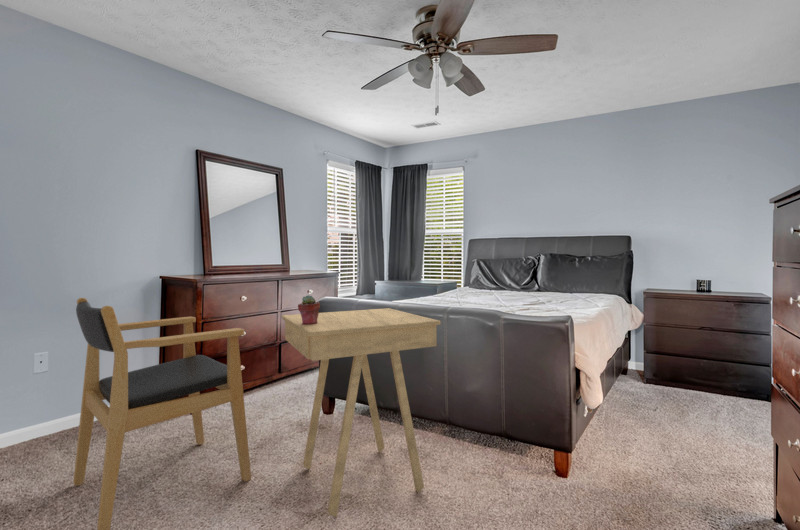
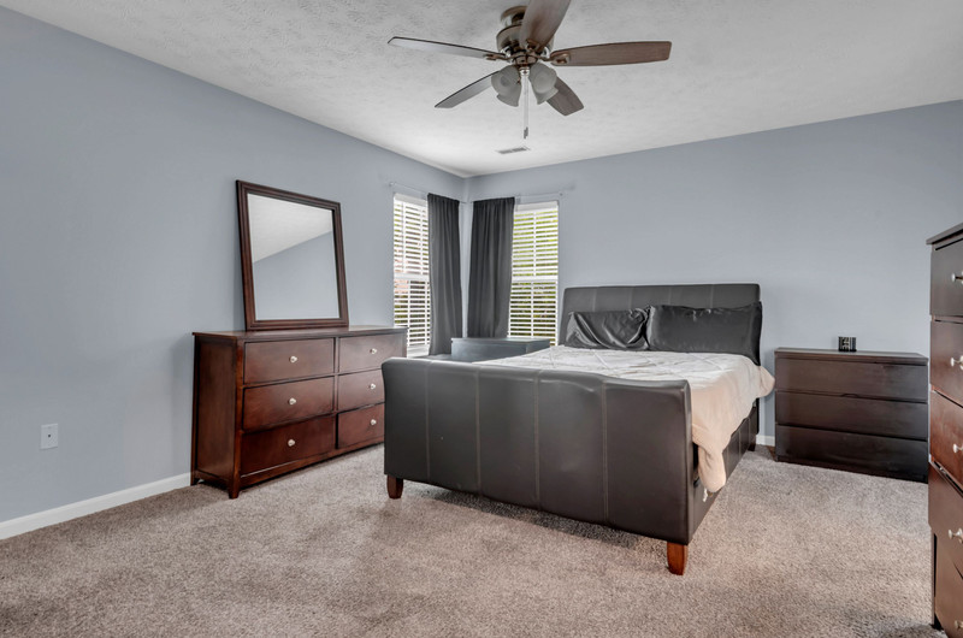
- armchair (159, 389)
- side table (356, 397)
- potted succulent (309, 308)
